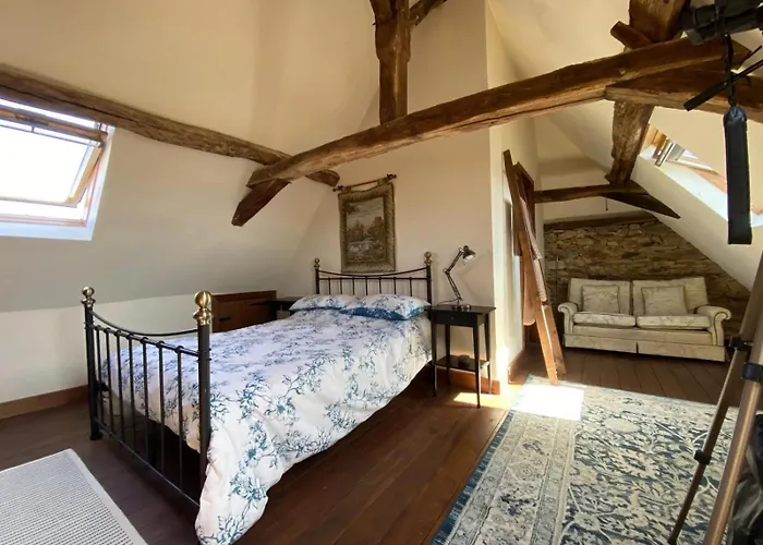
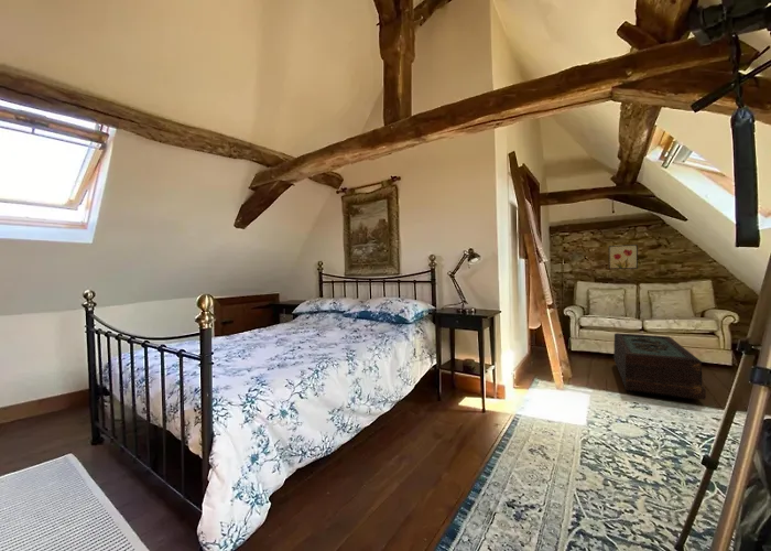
+ coffee table (651, 361)
+ wall art (622, 257)
